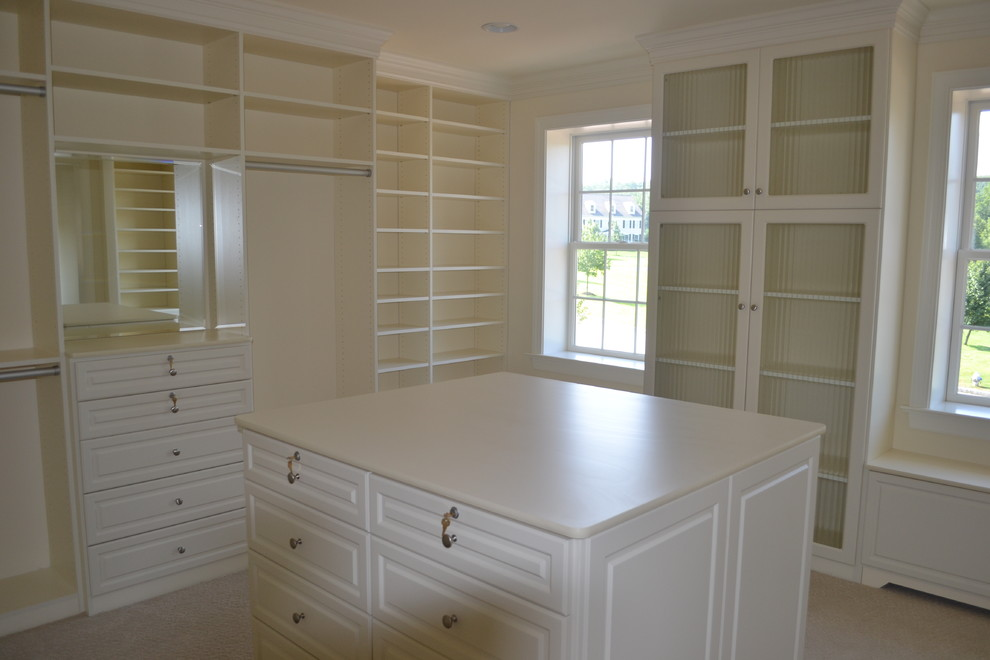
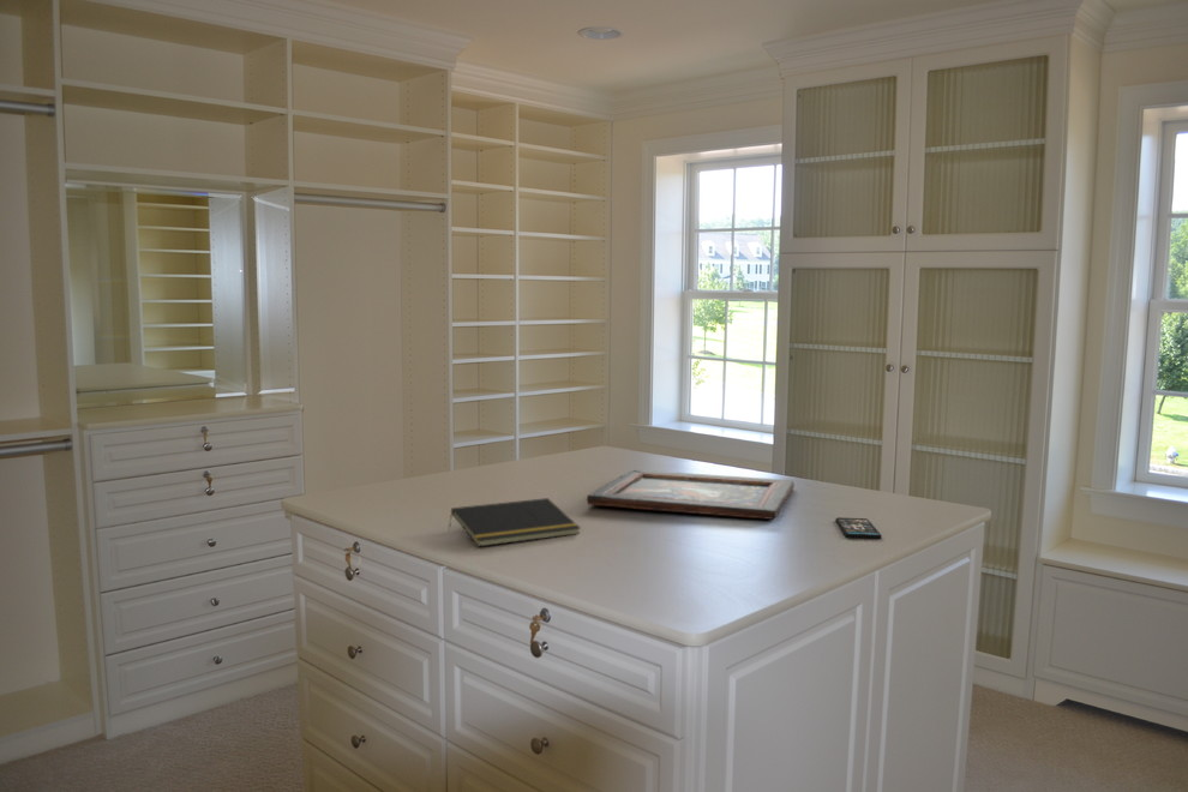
+ notepad (515, 521)
+ smartphone (857, 528)
+ decorative tray (695, 492)
